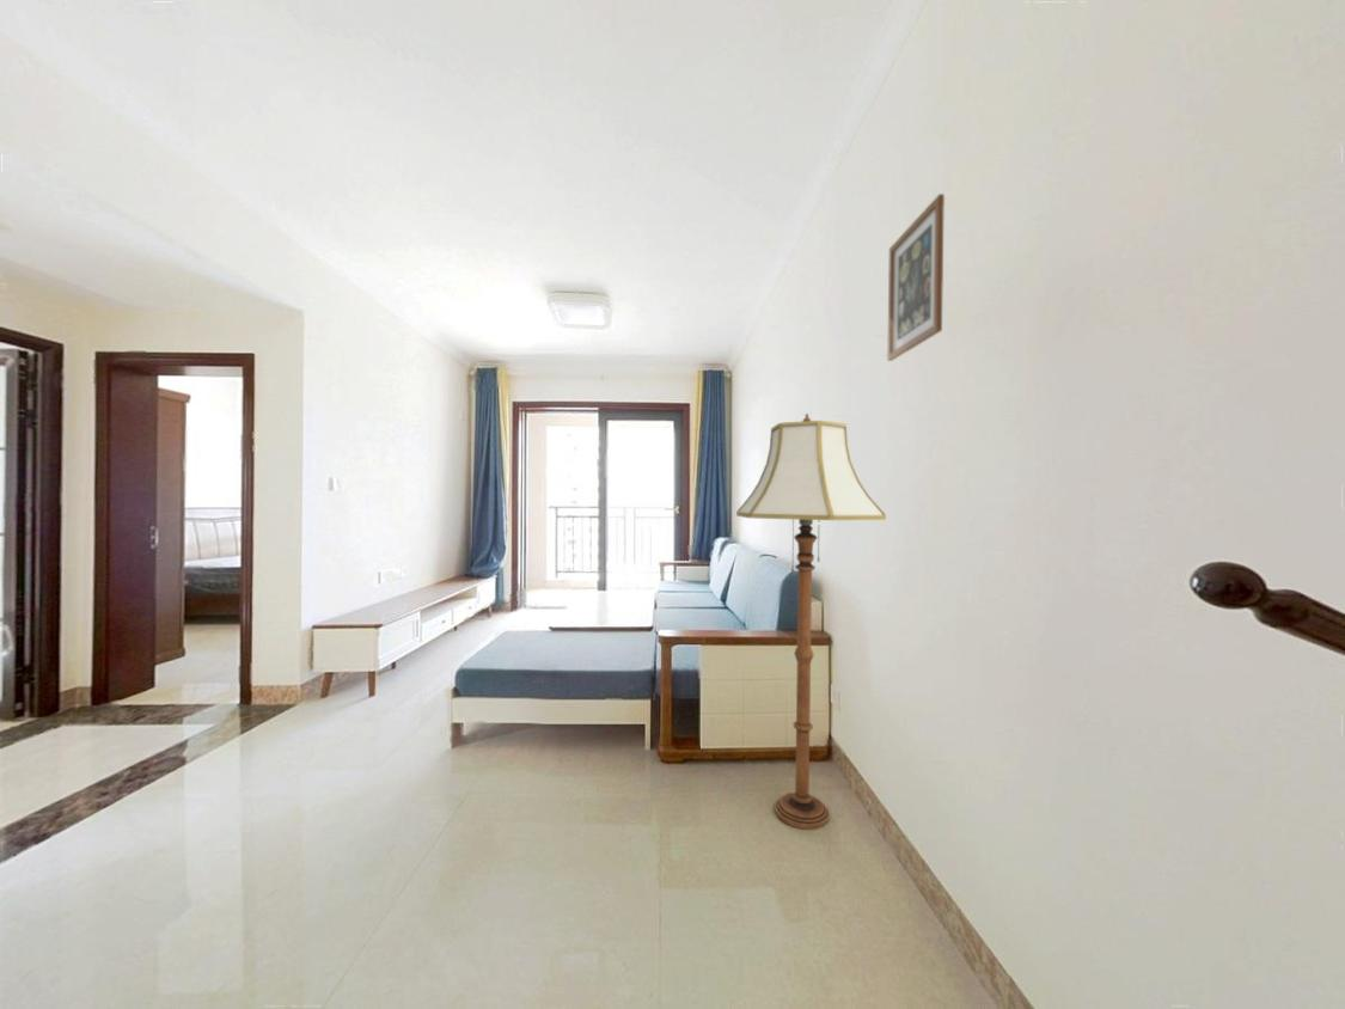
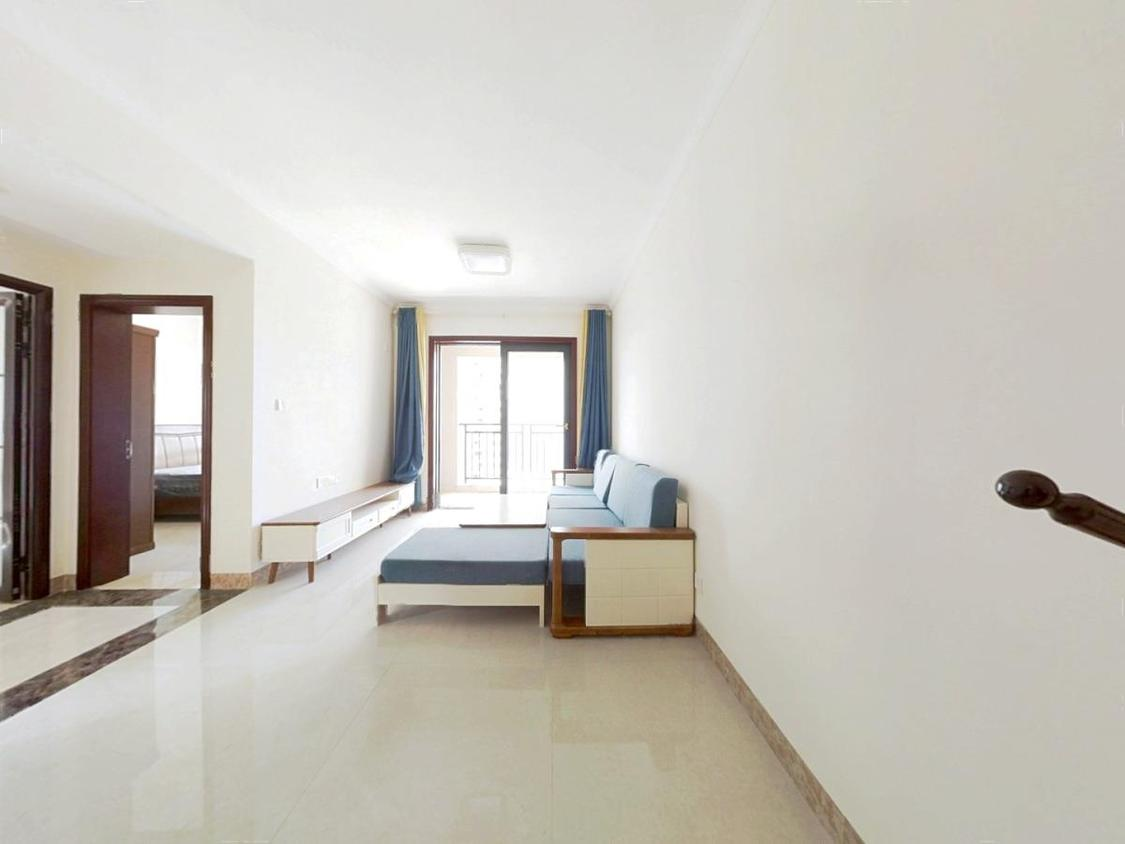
- floor lamp (805, 612)
- wall art (912, 285)
